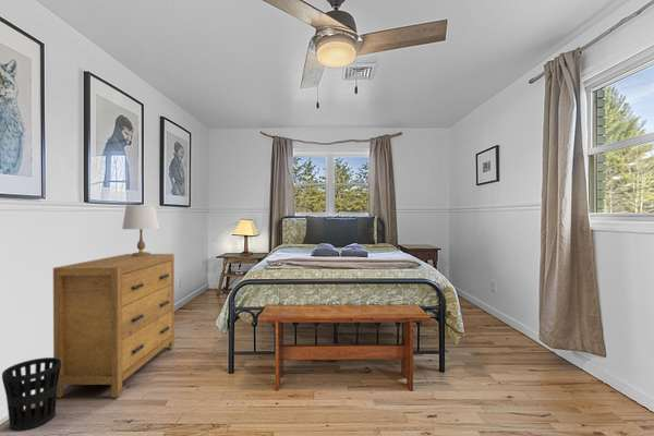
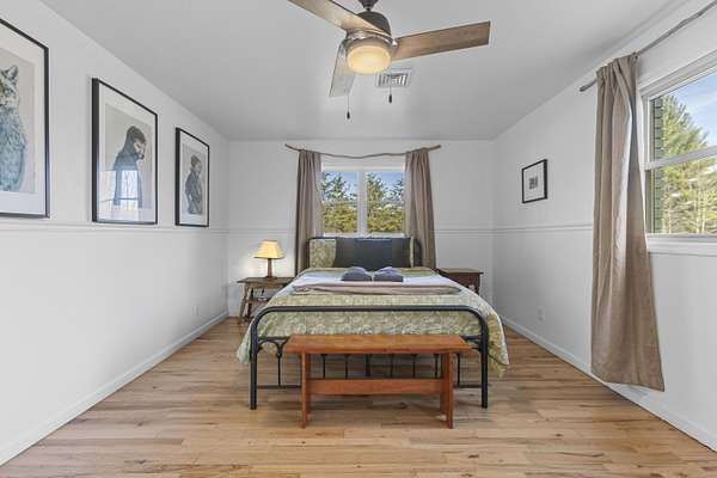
- table lamp (141, 230)
- dresser (124, 314)
- wastebasket (34, 393)
